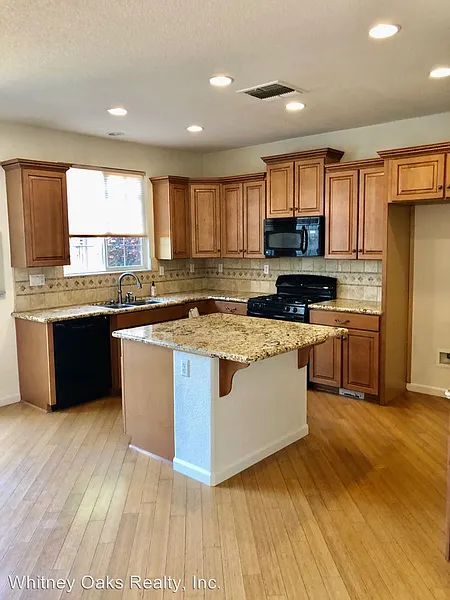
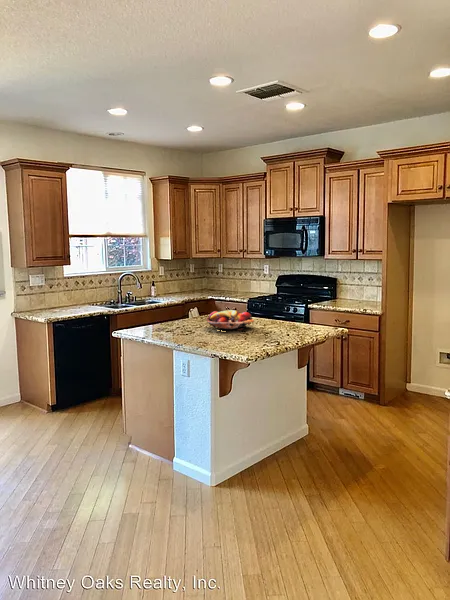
+ fruit basket (230, 319)
